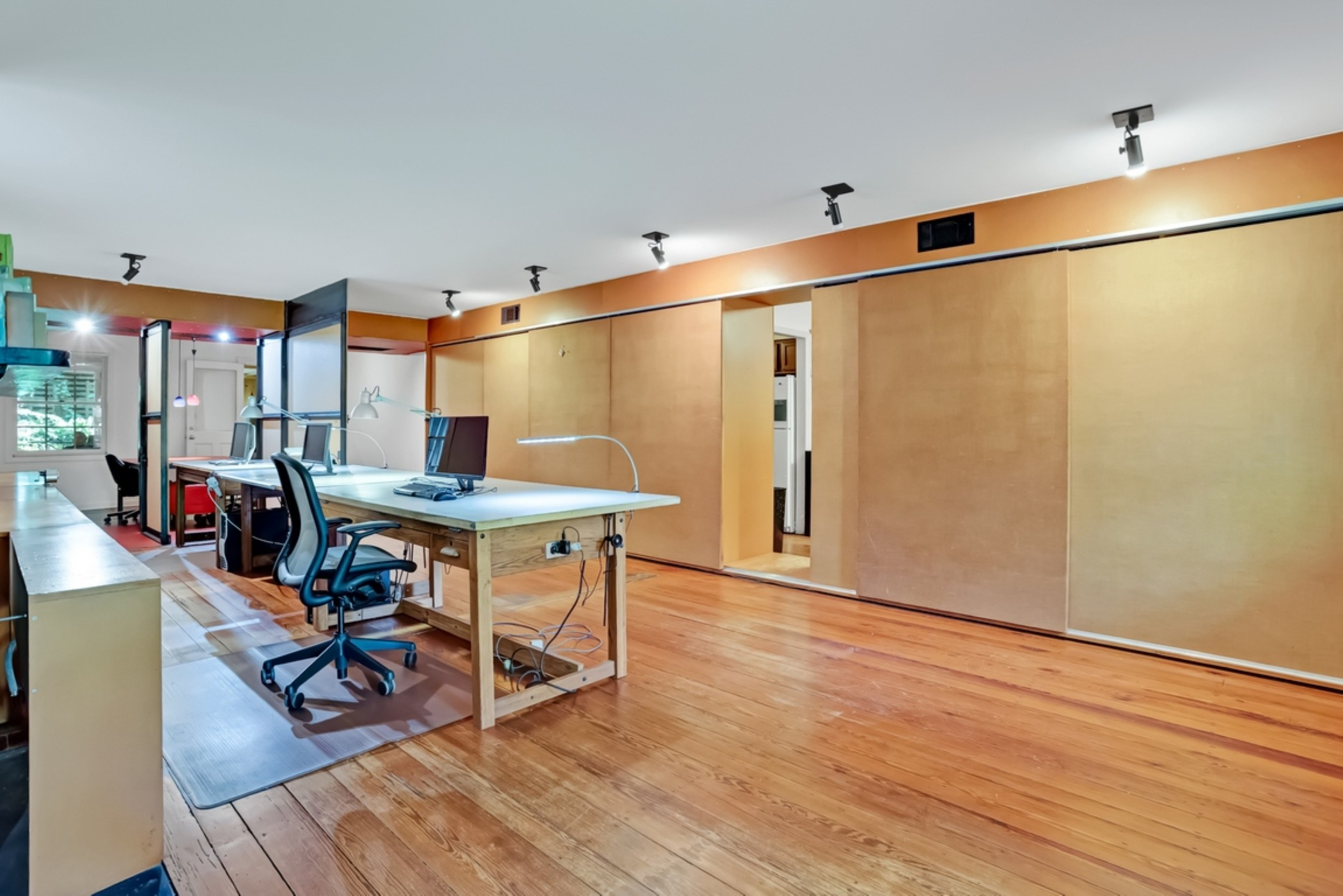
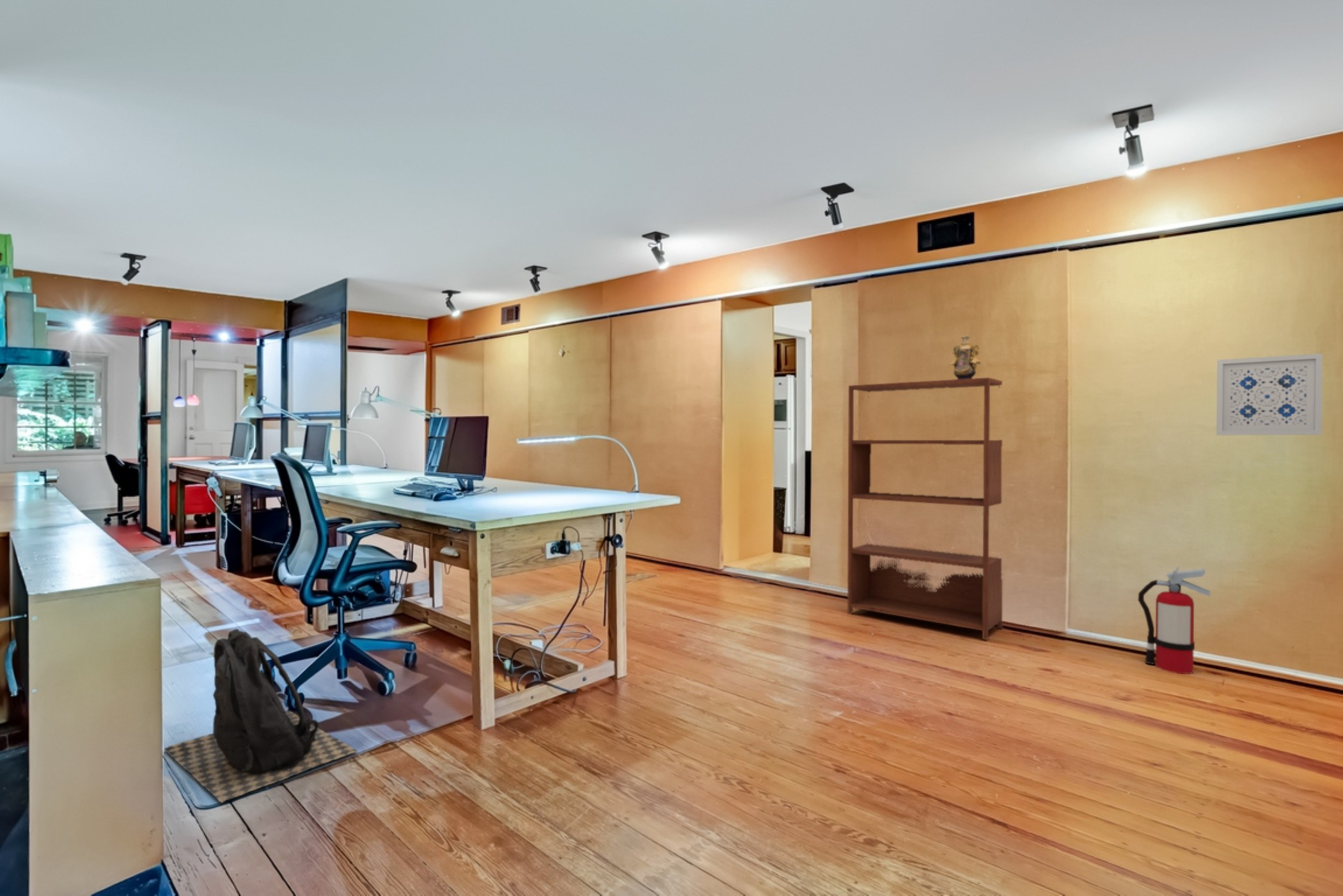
+ bookshelf (923, 502)
+ backpack (260, 686)
+ fire extinguisher (1173, 616)
+ wall art (1267, 396)
+ decorative vase (964, 358)
